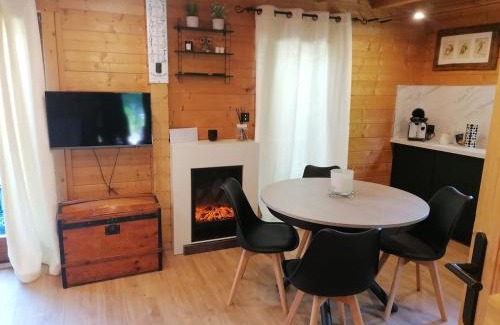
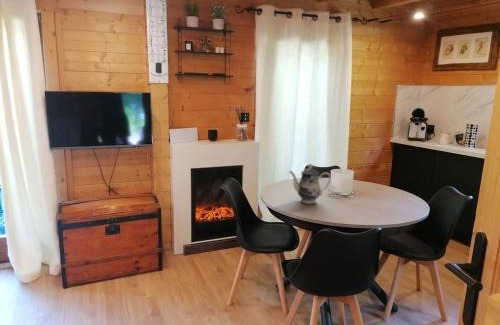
+ teapot (309, 182)
